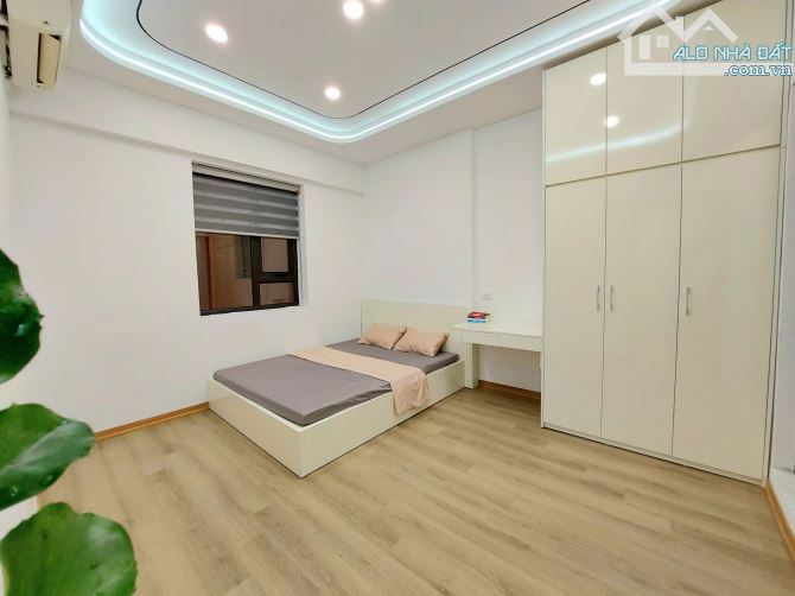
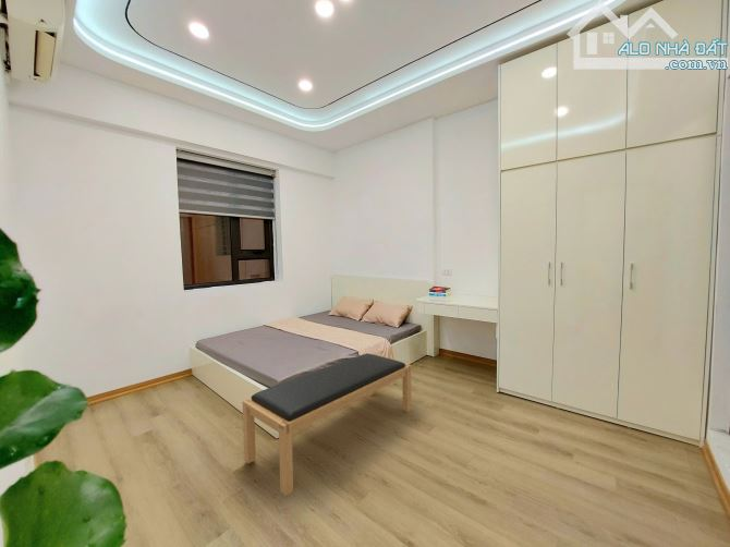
+ bench (338, 403)
